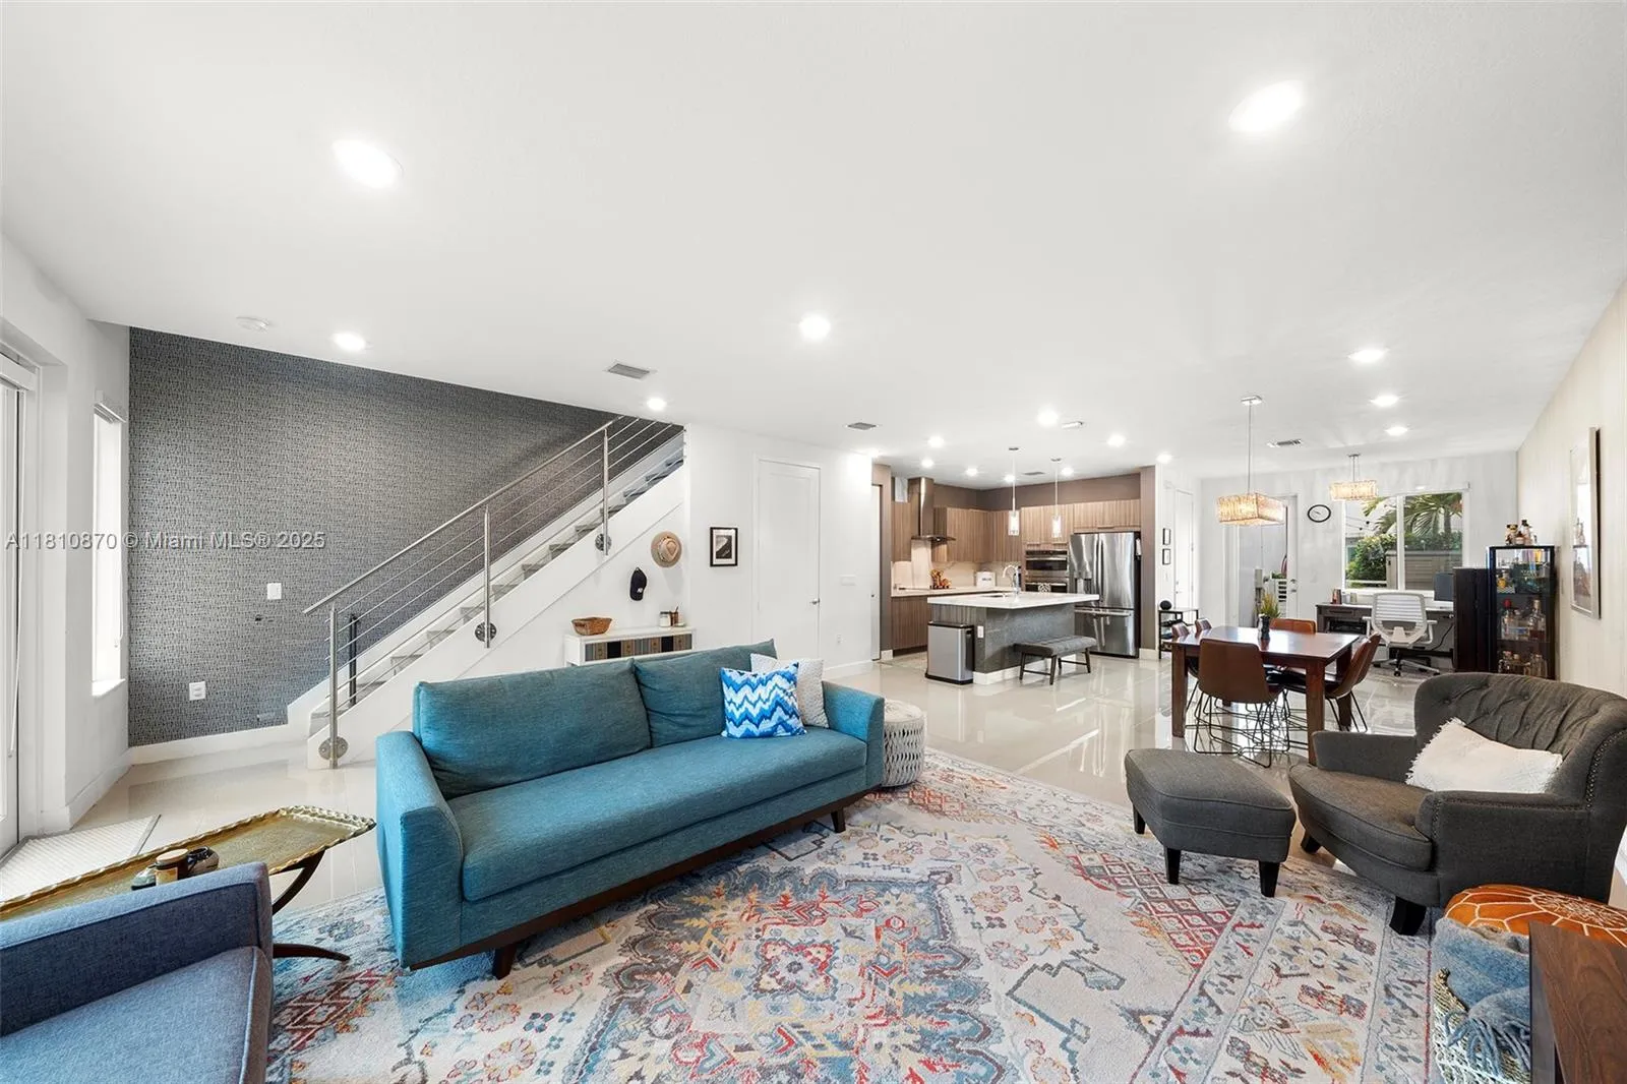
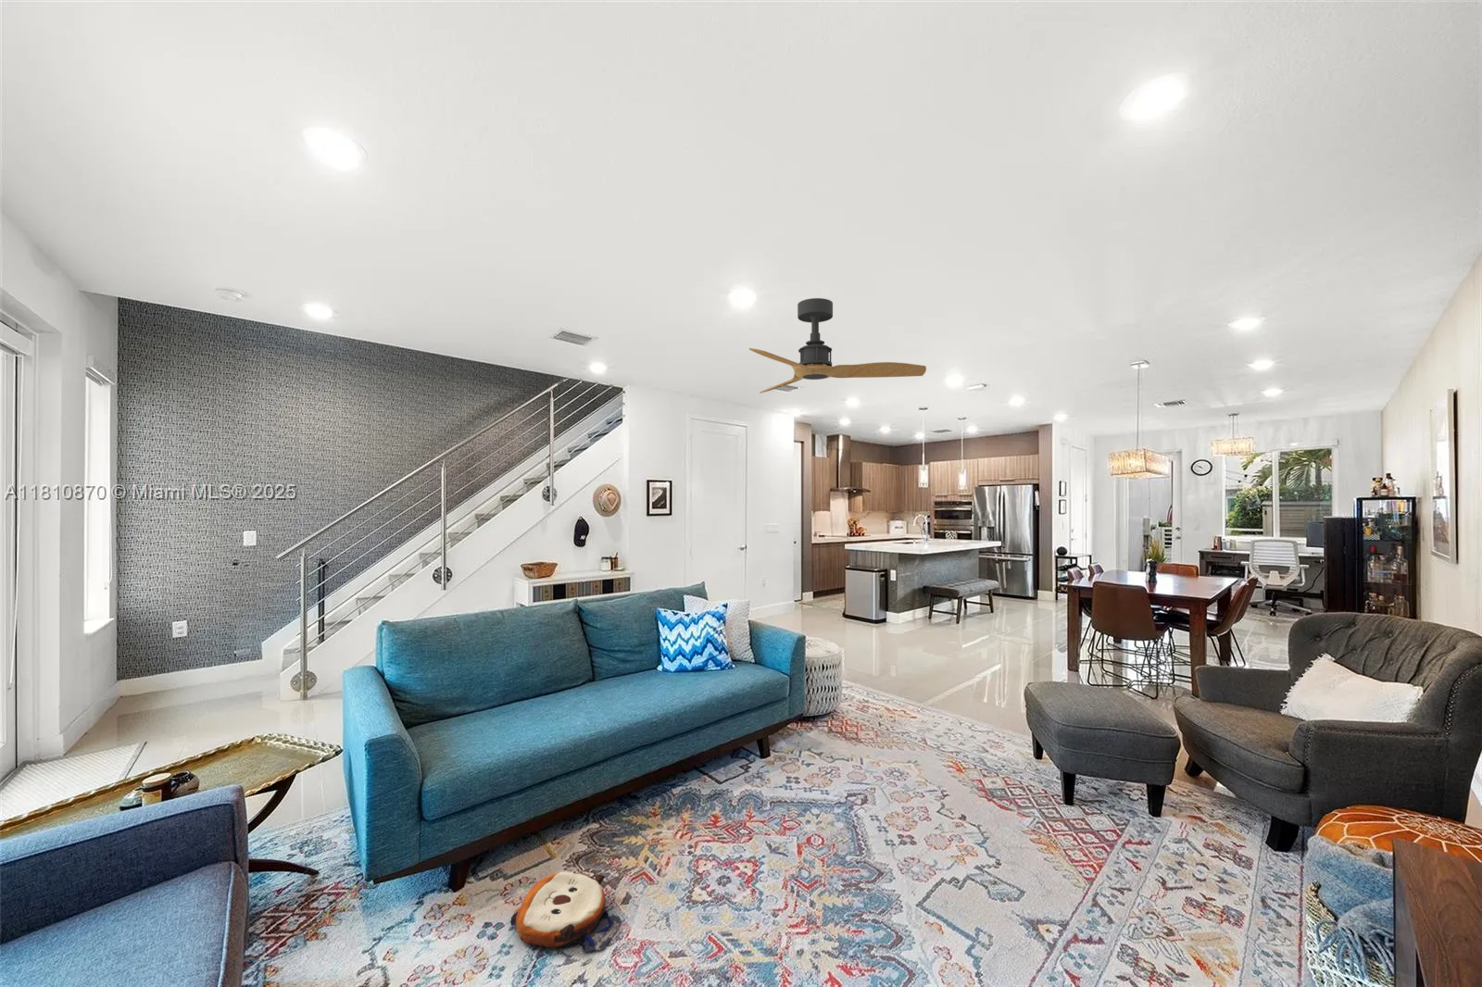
+ plush toy (565, 909)
+ ceiling fan (831, 348)
